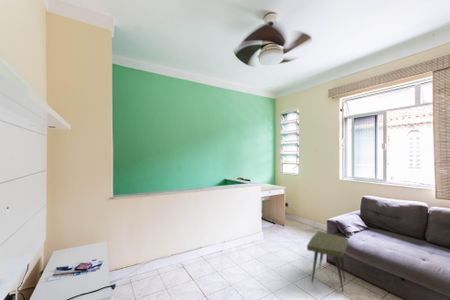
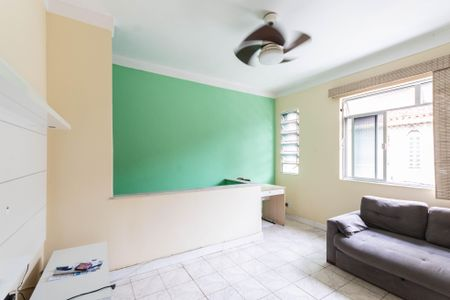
- side table (322, 258)
